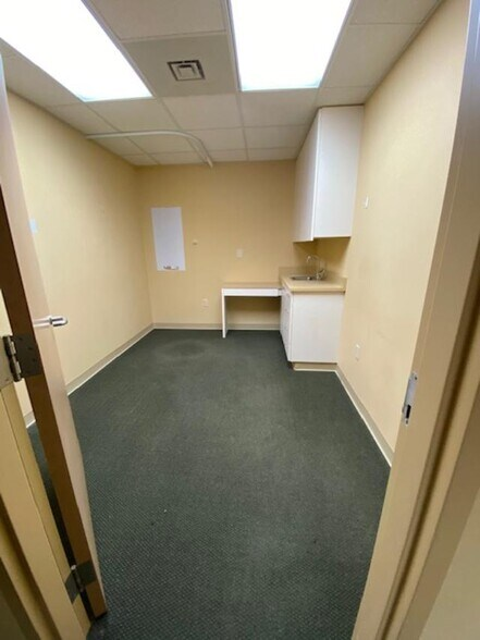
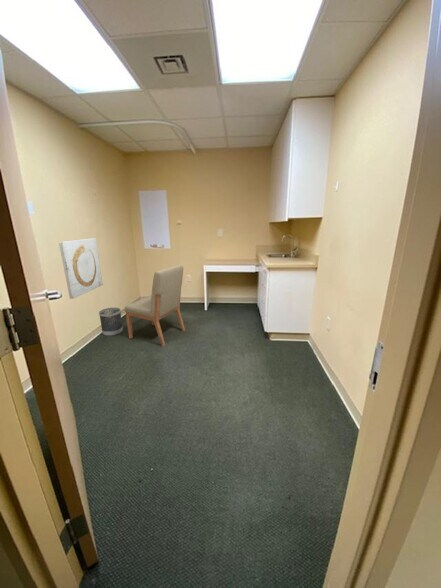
+ wastebasket (111, 321)
+ chair (155, 301)
+ wall art (83, 266)
